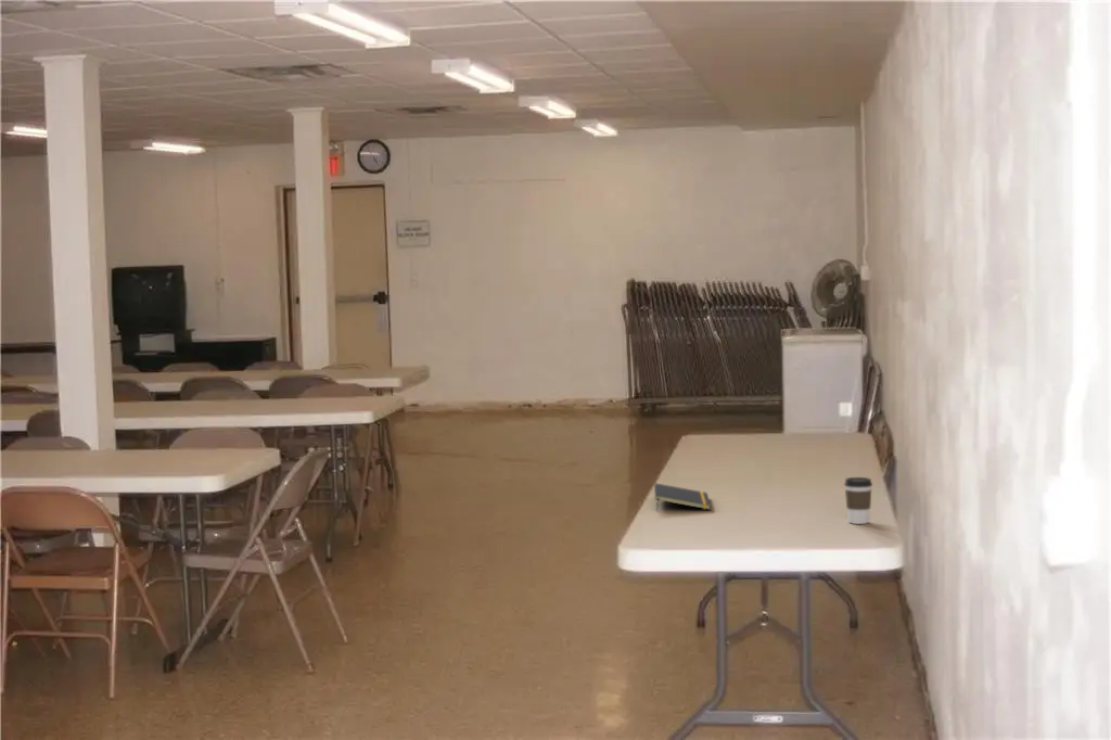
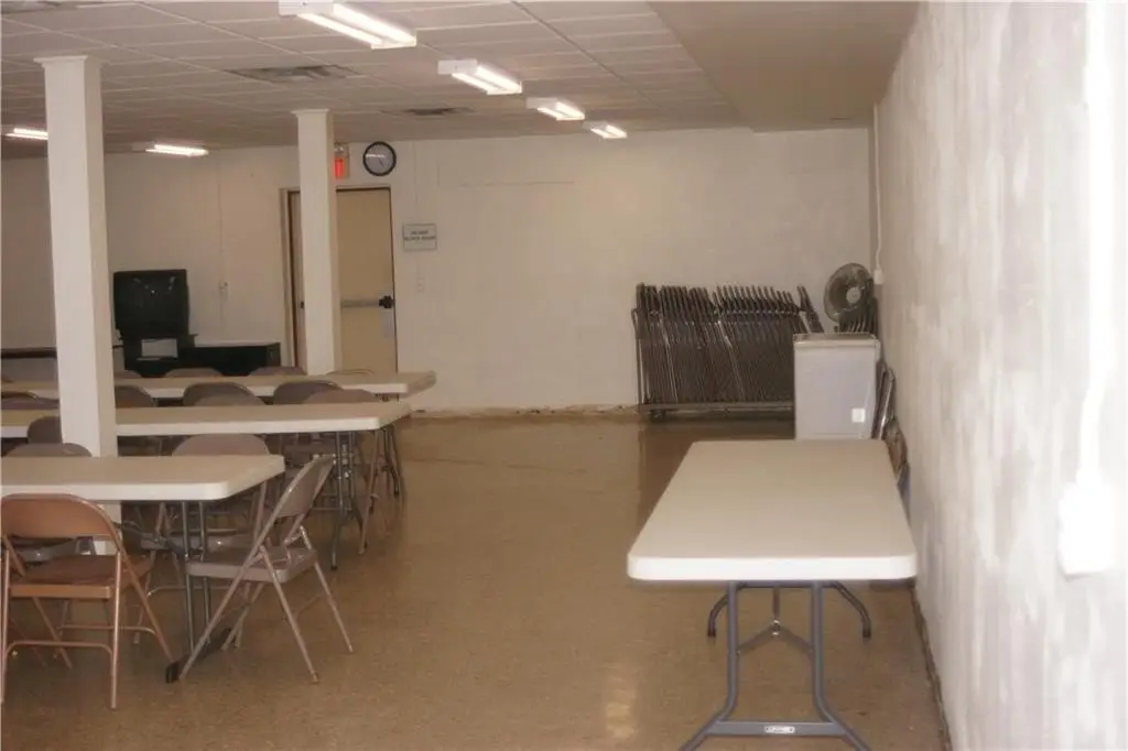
- notepad (681, 496)
- coffee cup (858, 500)
